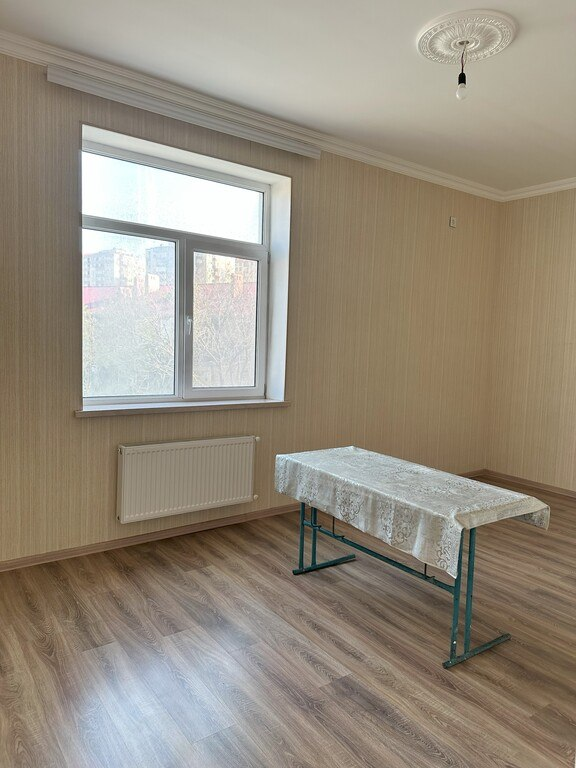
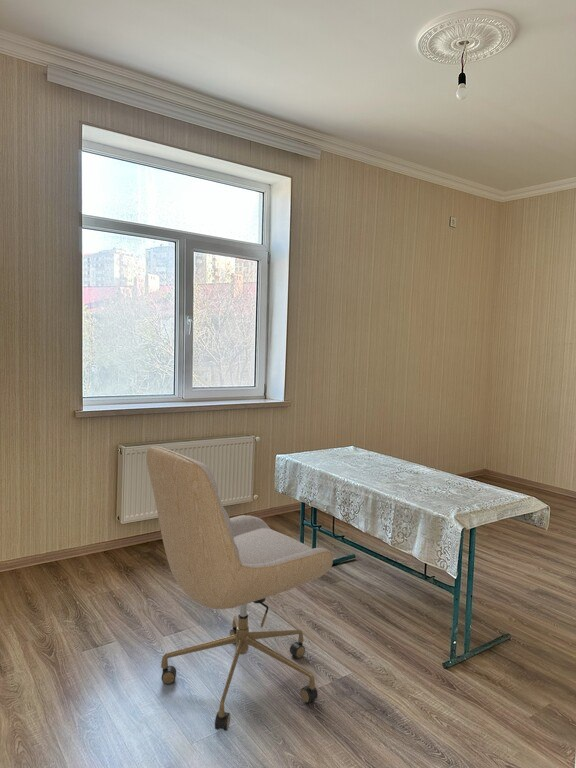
+ chair (240, 564)
